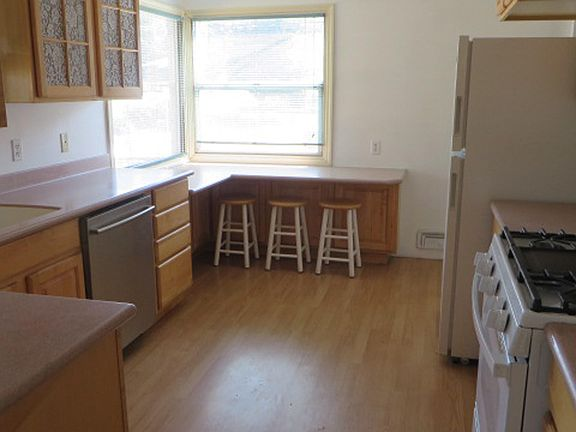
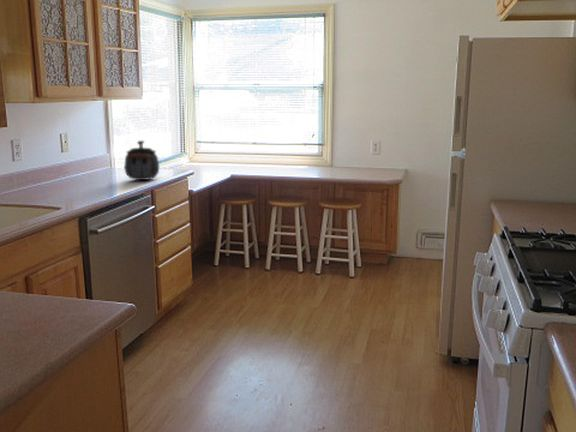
+ kettle (141, 160)
